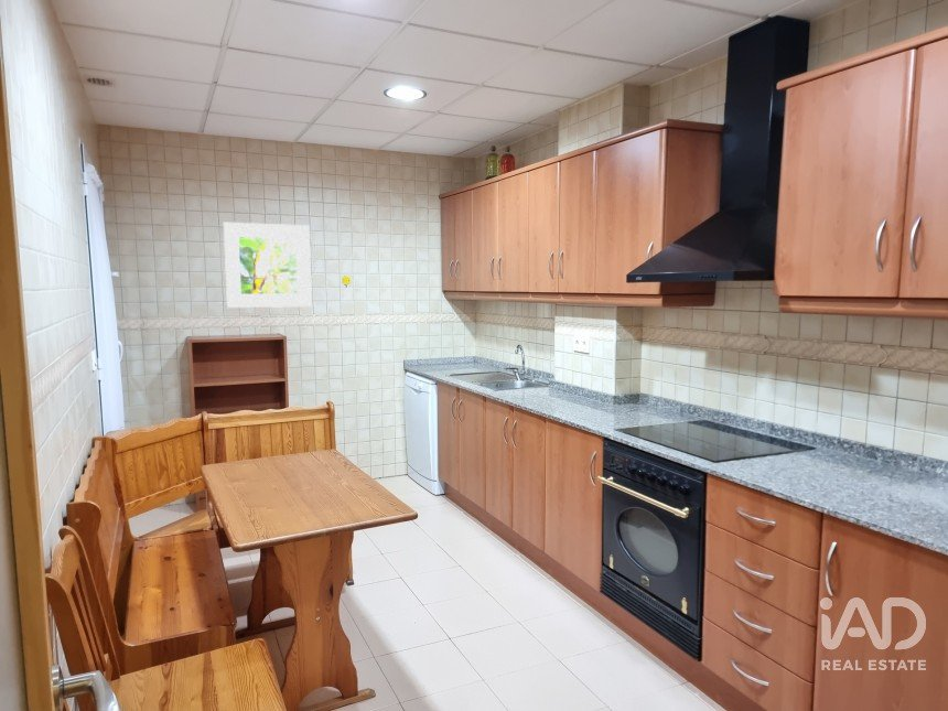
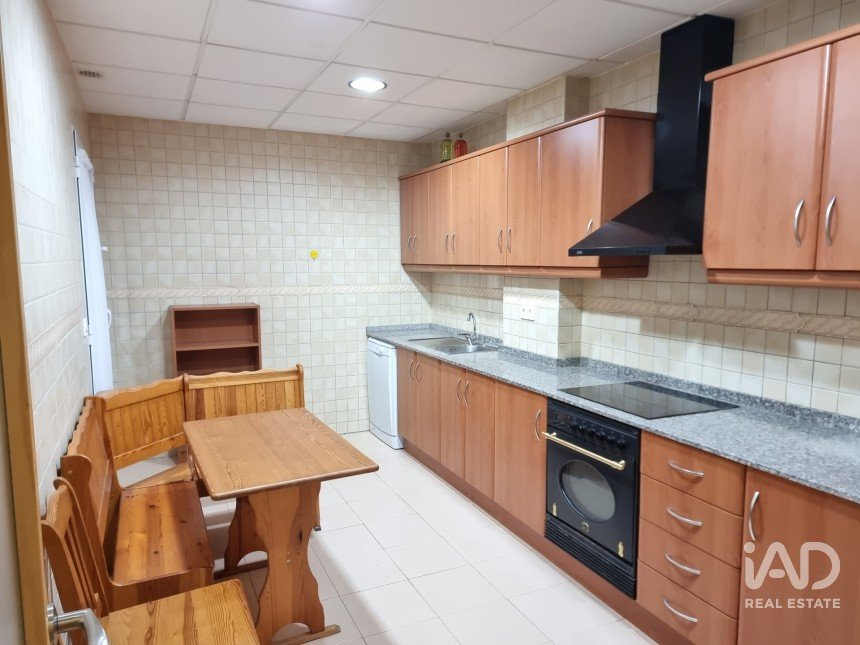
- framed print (269, 266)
